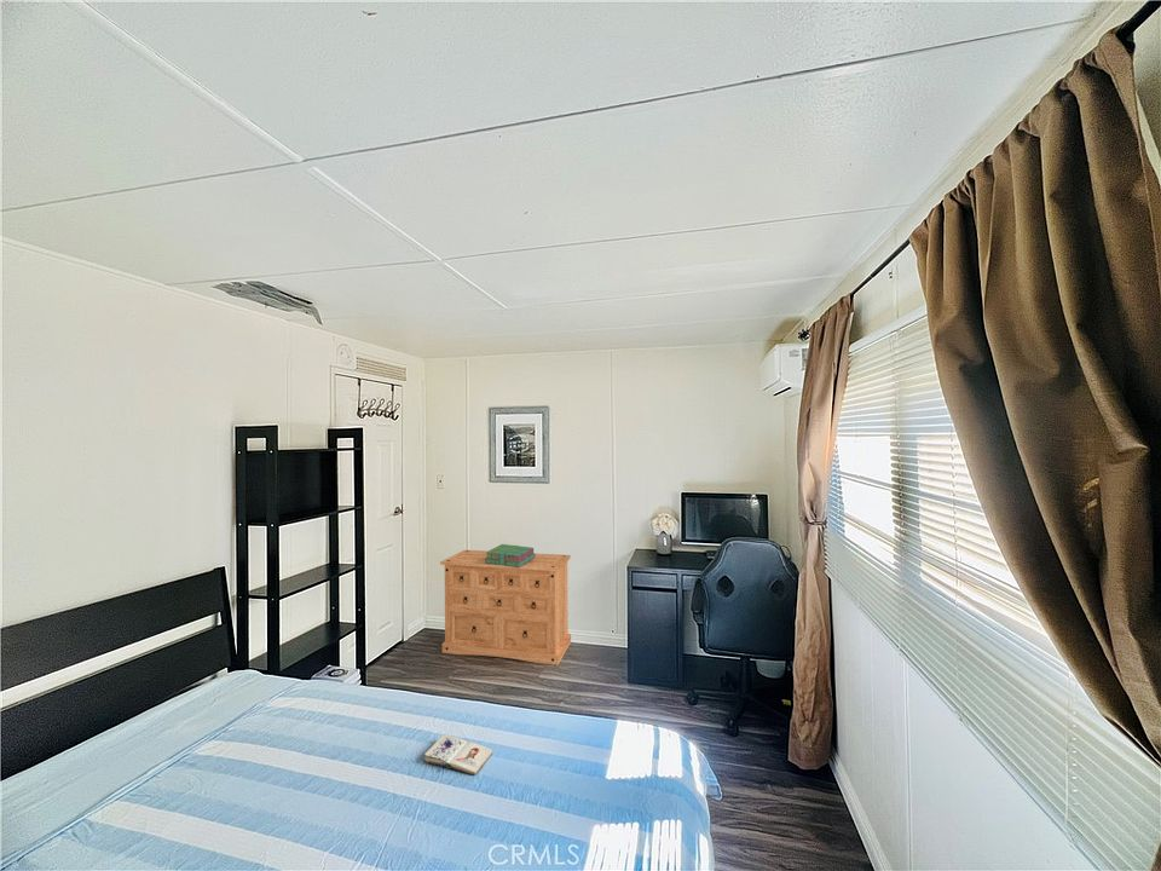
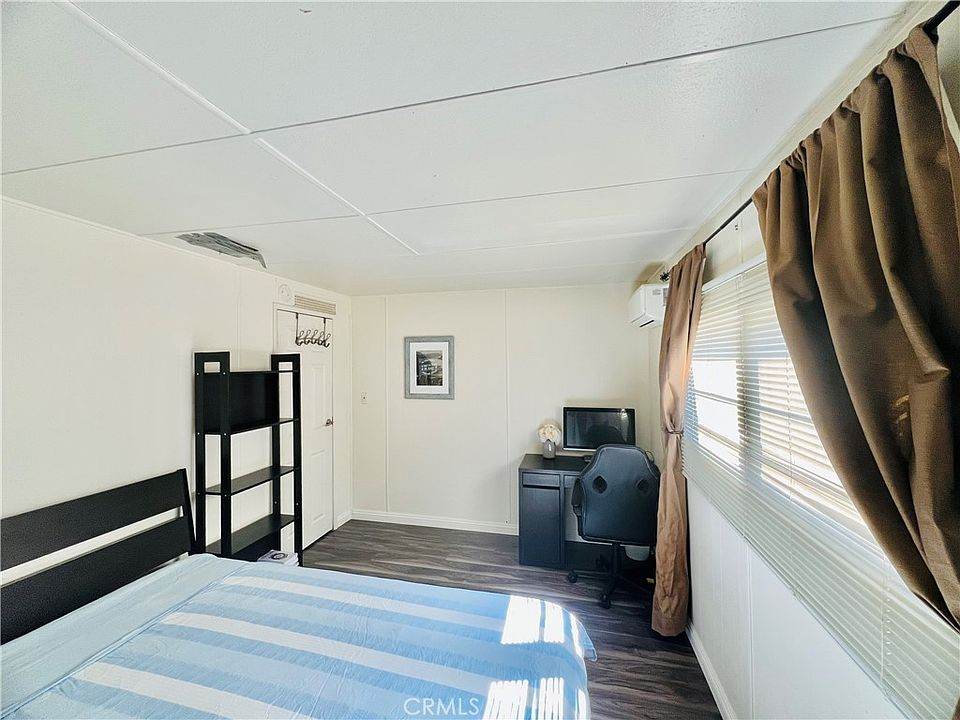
- dresser (507, 602)
- stack of books (510, 555)
- paperback book (454, 752)
